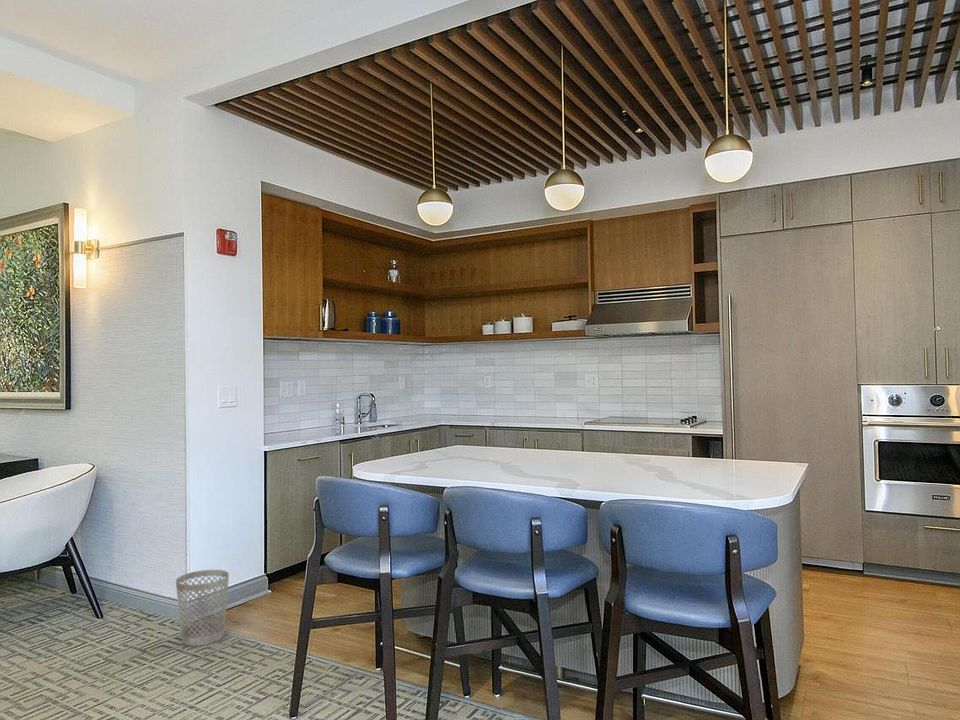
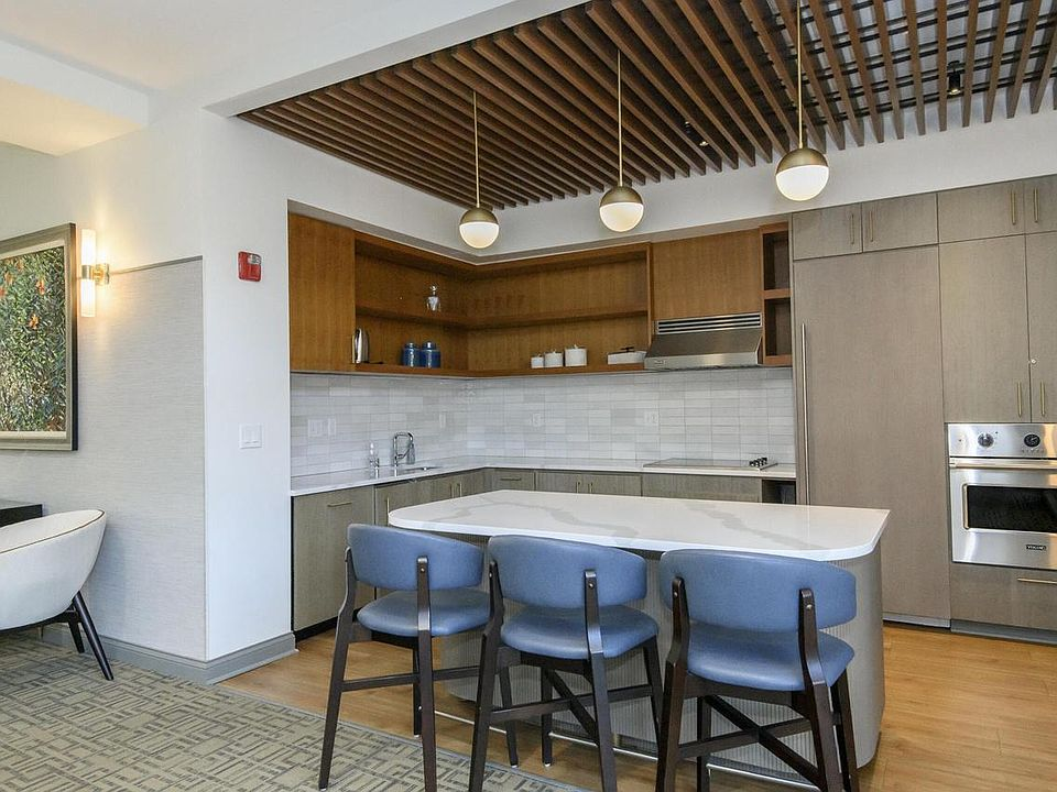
- wastebasket (203, 607)
